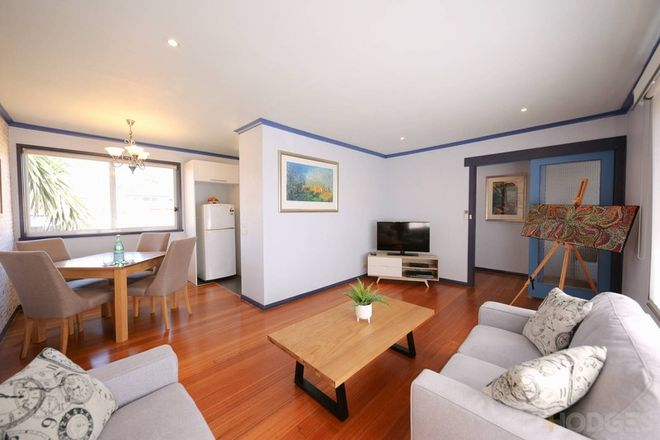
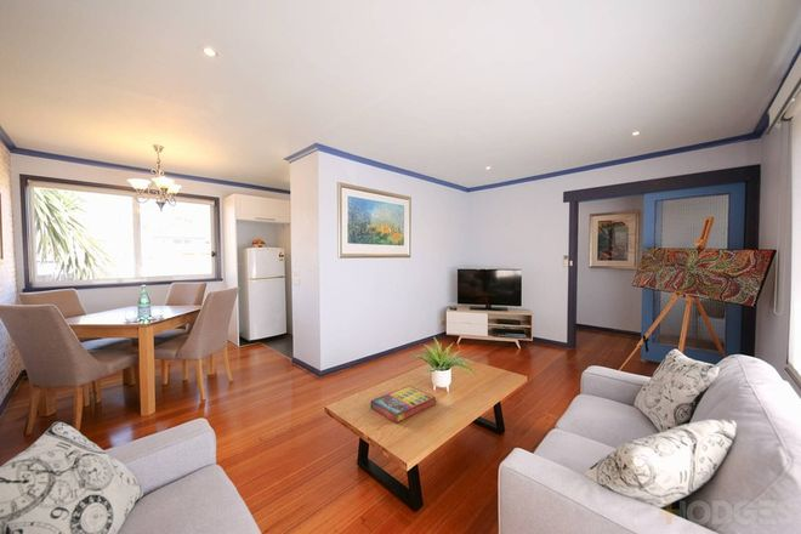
+ game compilation box (403, 402)
